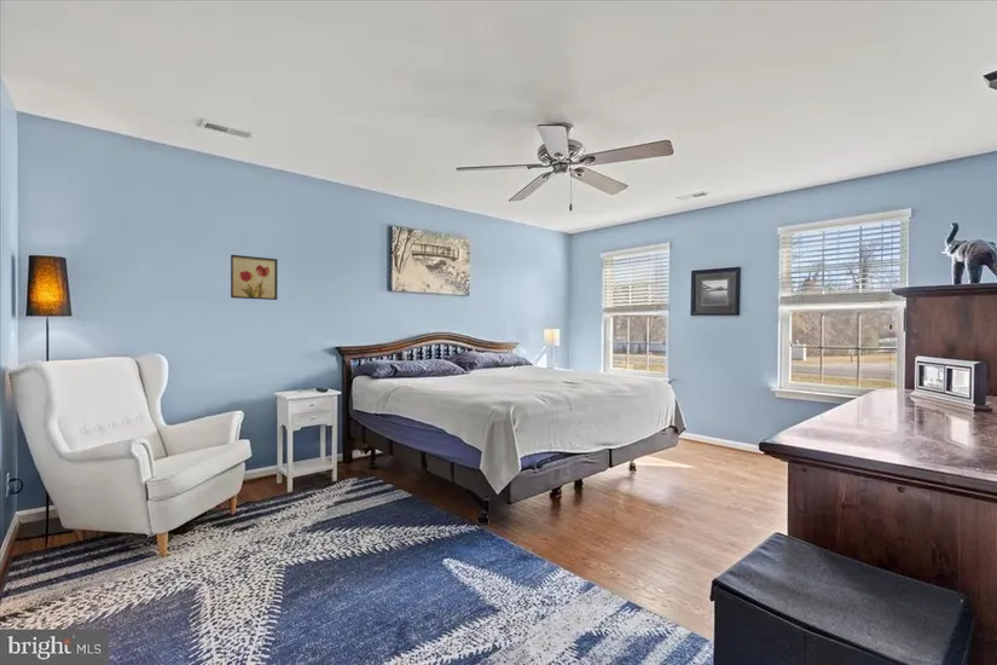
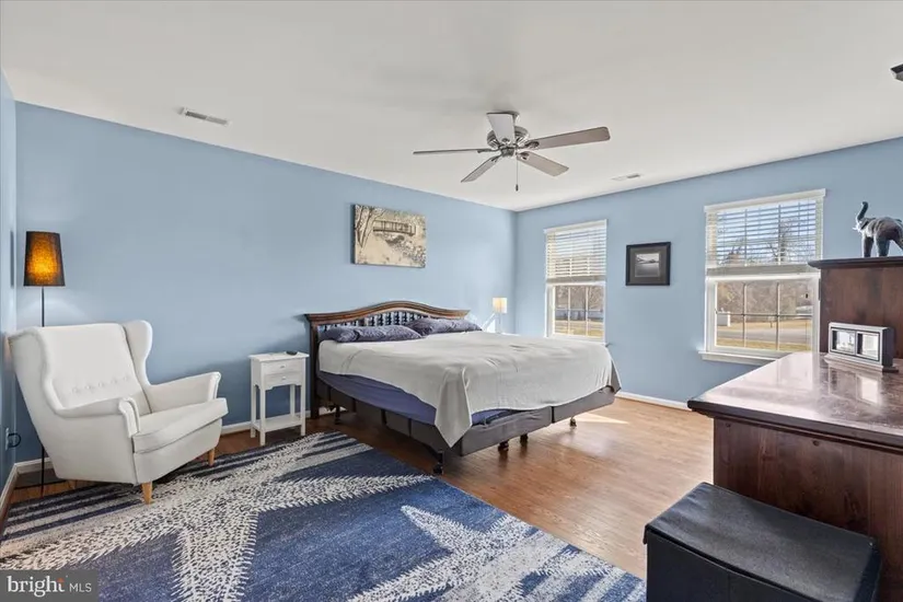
- wall art (254, 277)
